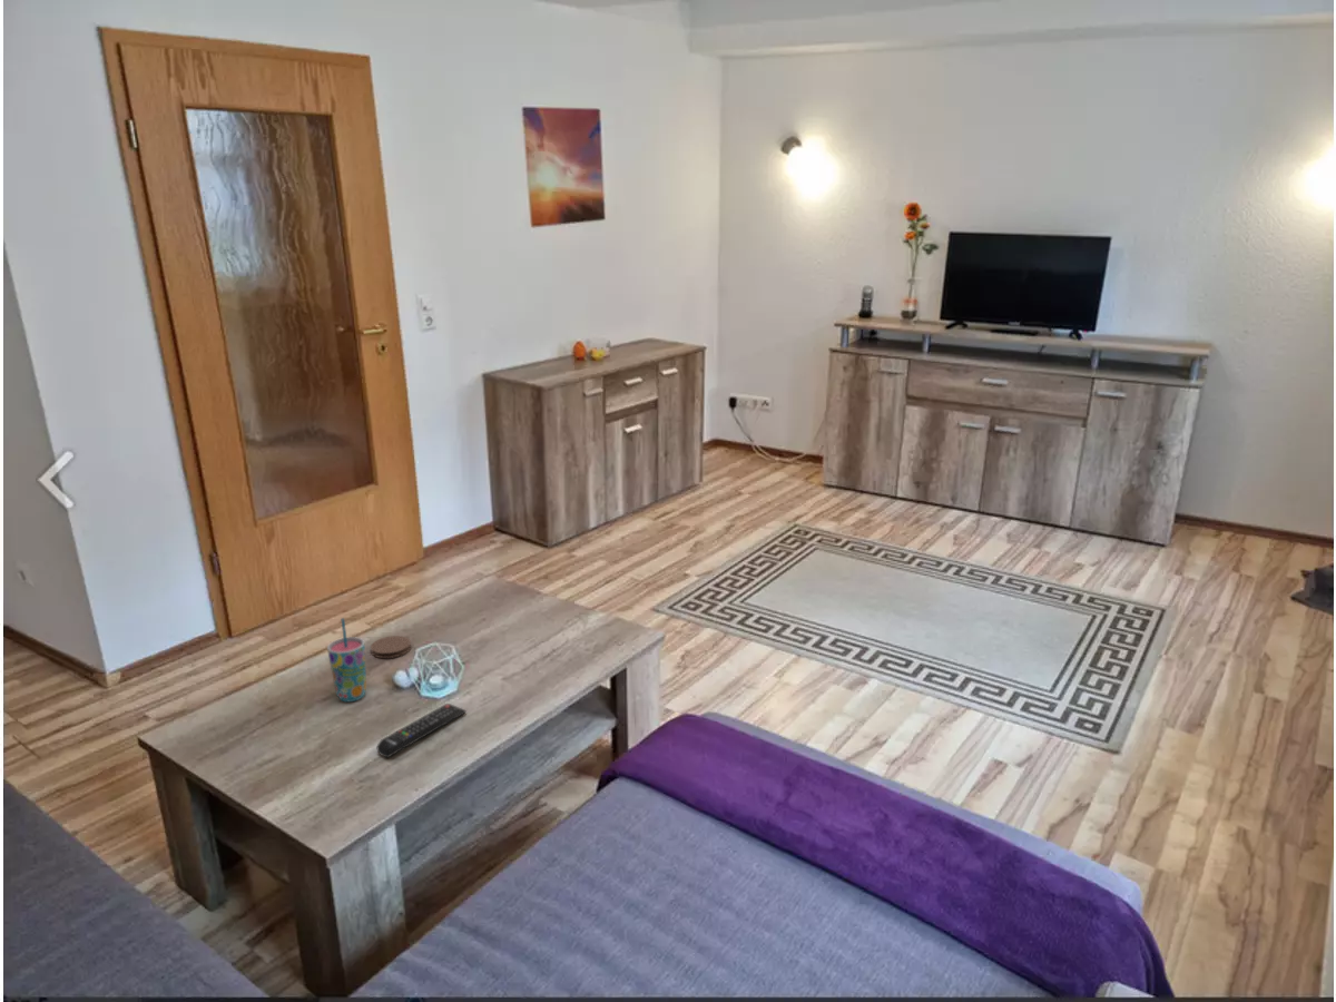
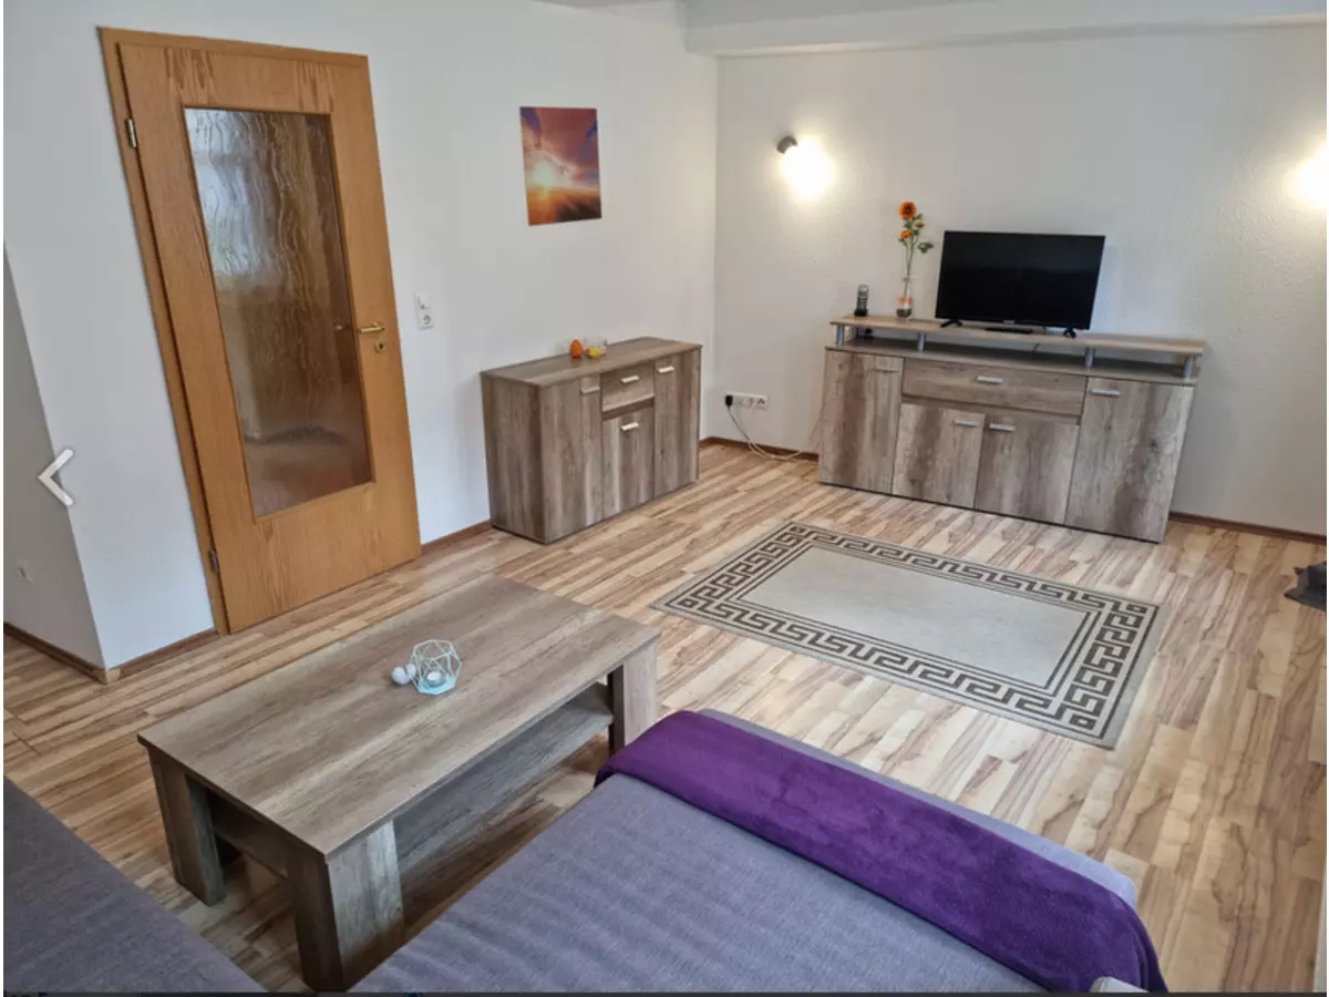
- remote control (422, 728)
- coaster (391, 646)
- cup (347, 658)
